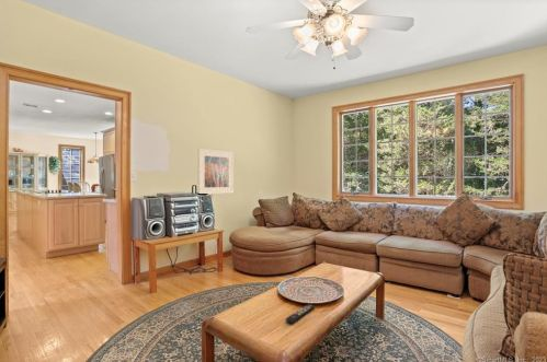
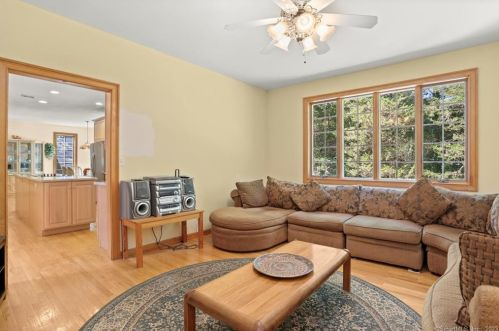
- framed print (216, 172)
- remote control (300, 313)
